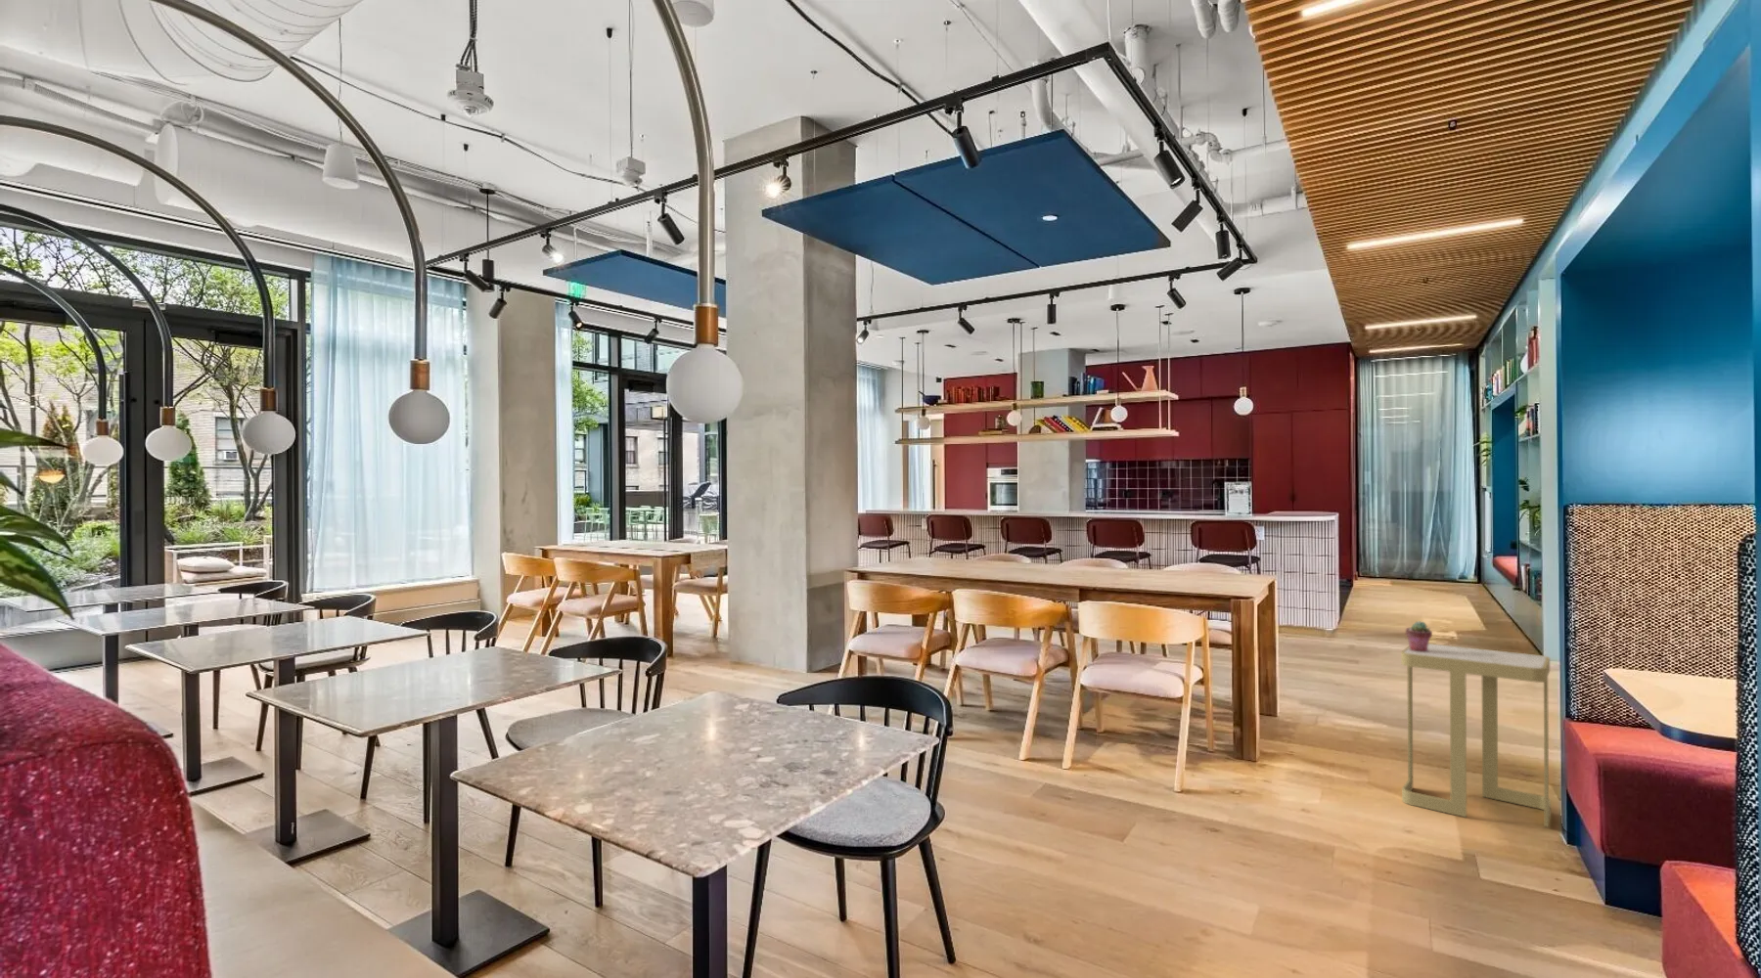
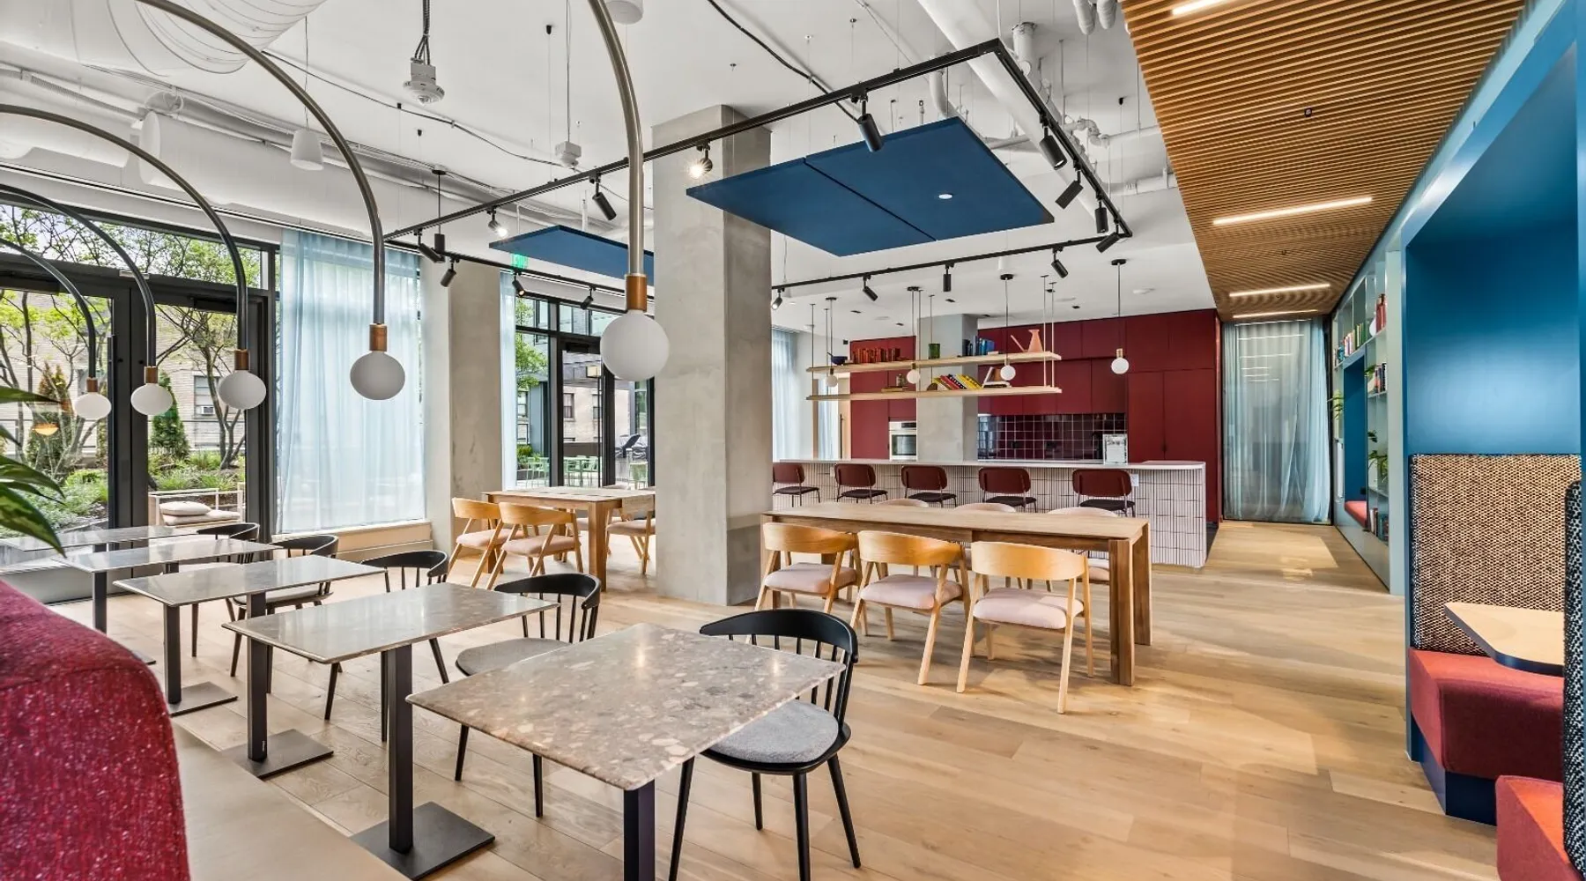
- potted succulent (1419, 635)
- side table (1483, 730)
